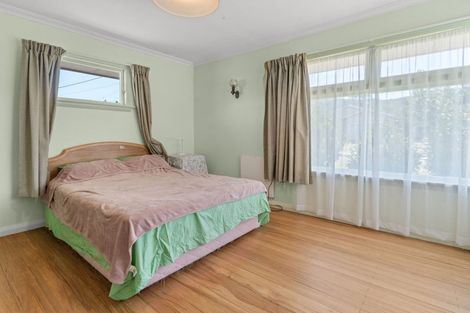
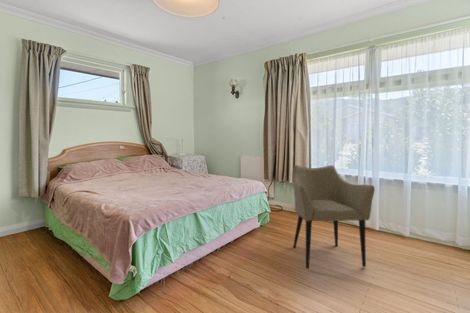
+ armchair (323, 210)
